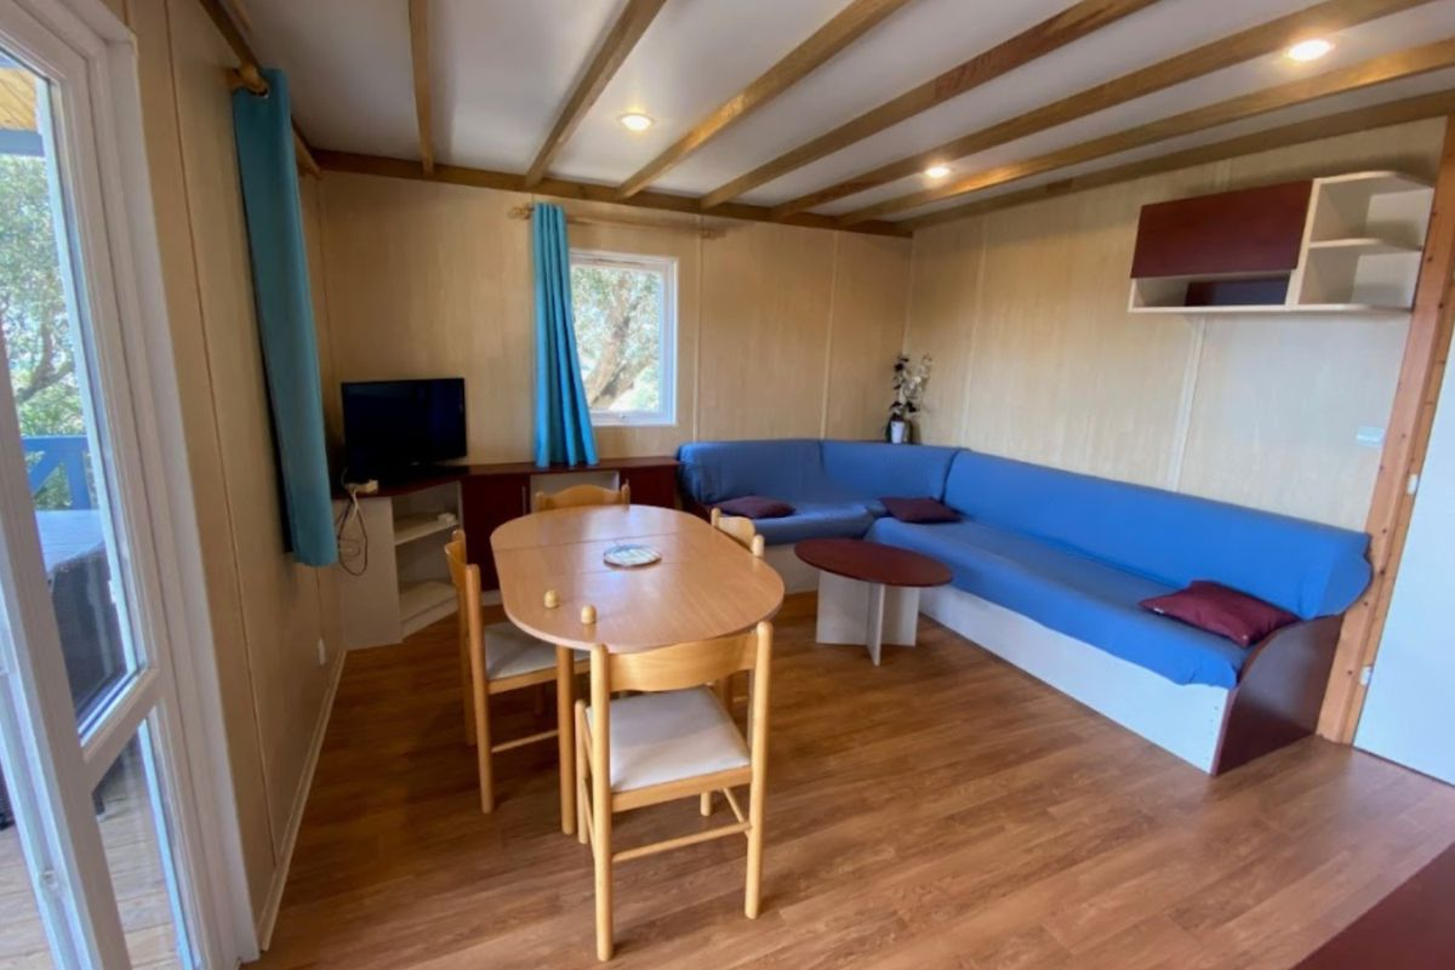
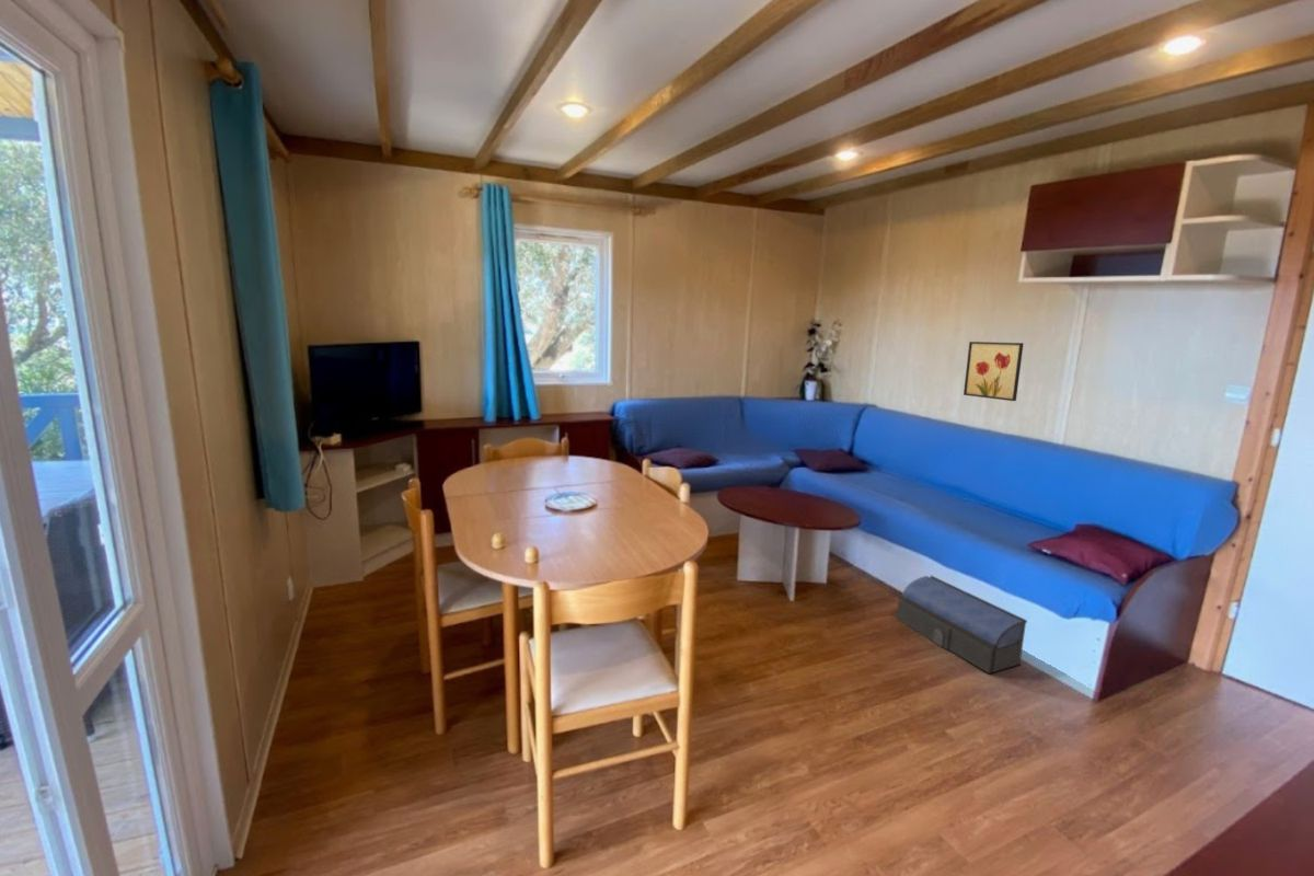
+ wall art (992, 370)
+ architectural model (956, 620)
